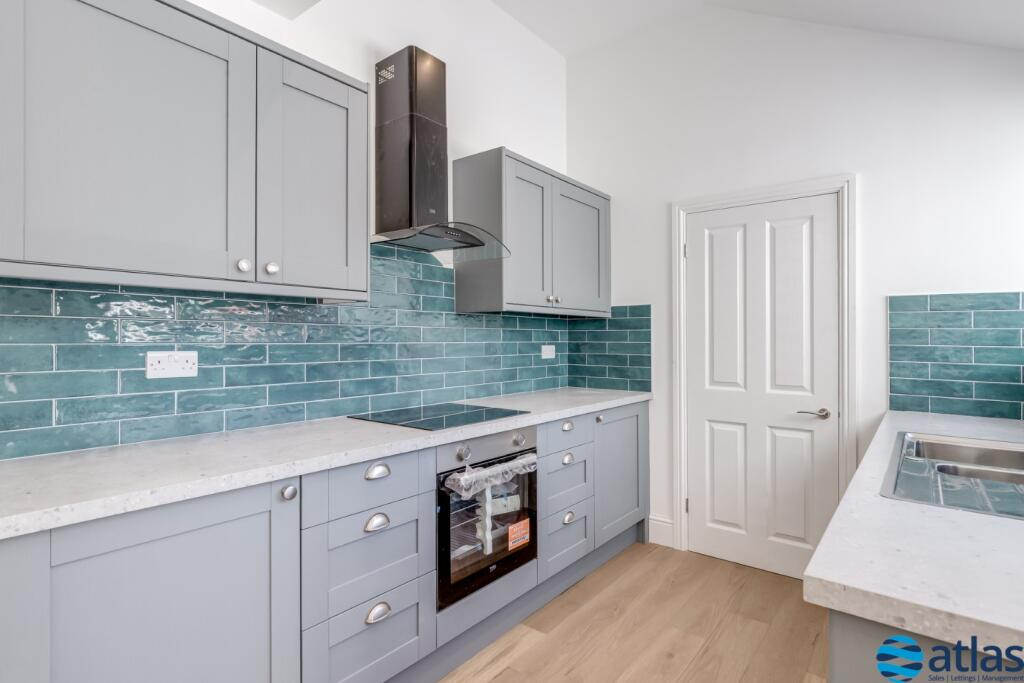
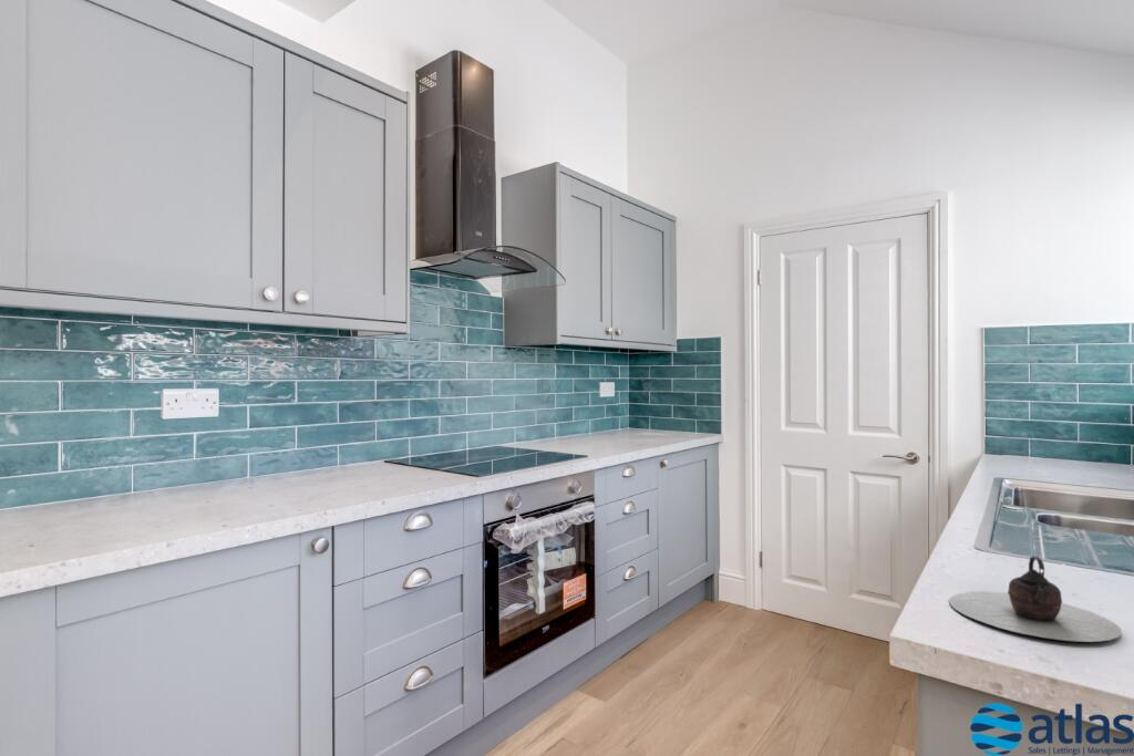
+ teapot (1029, 584)
